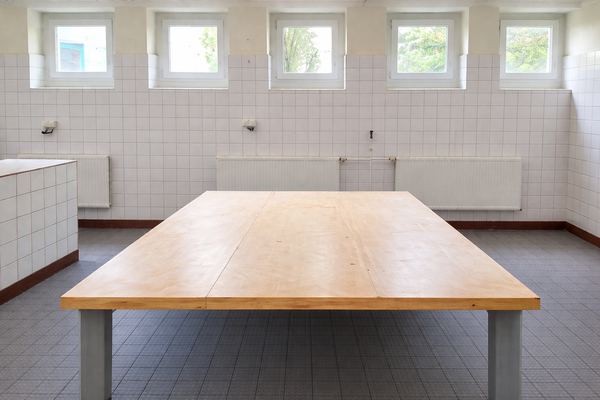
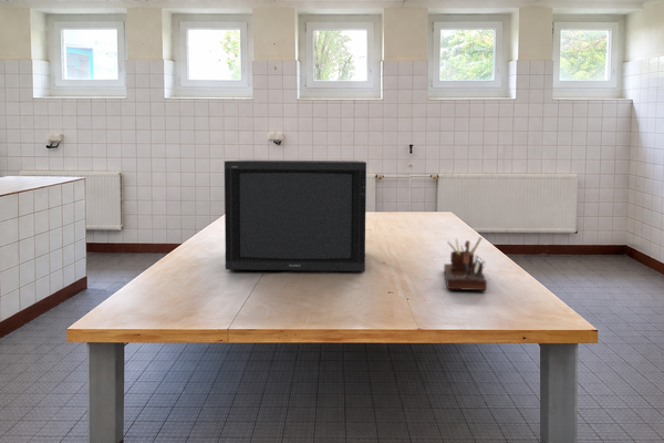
+ monitor (299, 210)
+ desk organizer (465, 257)
